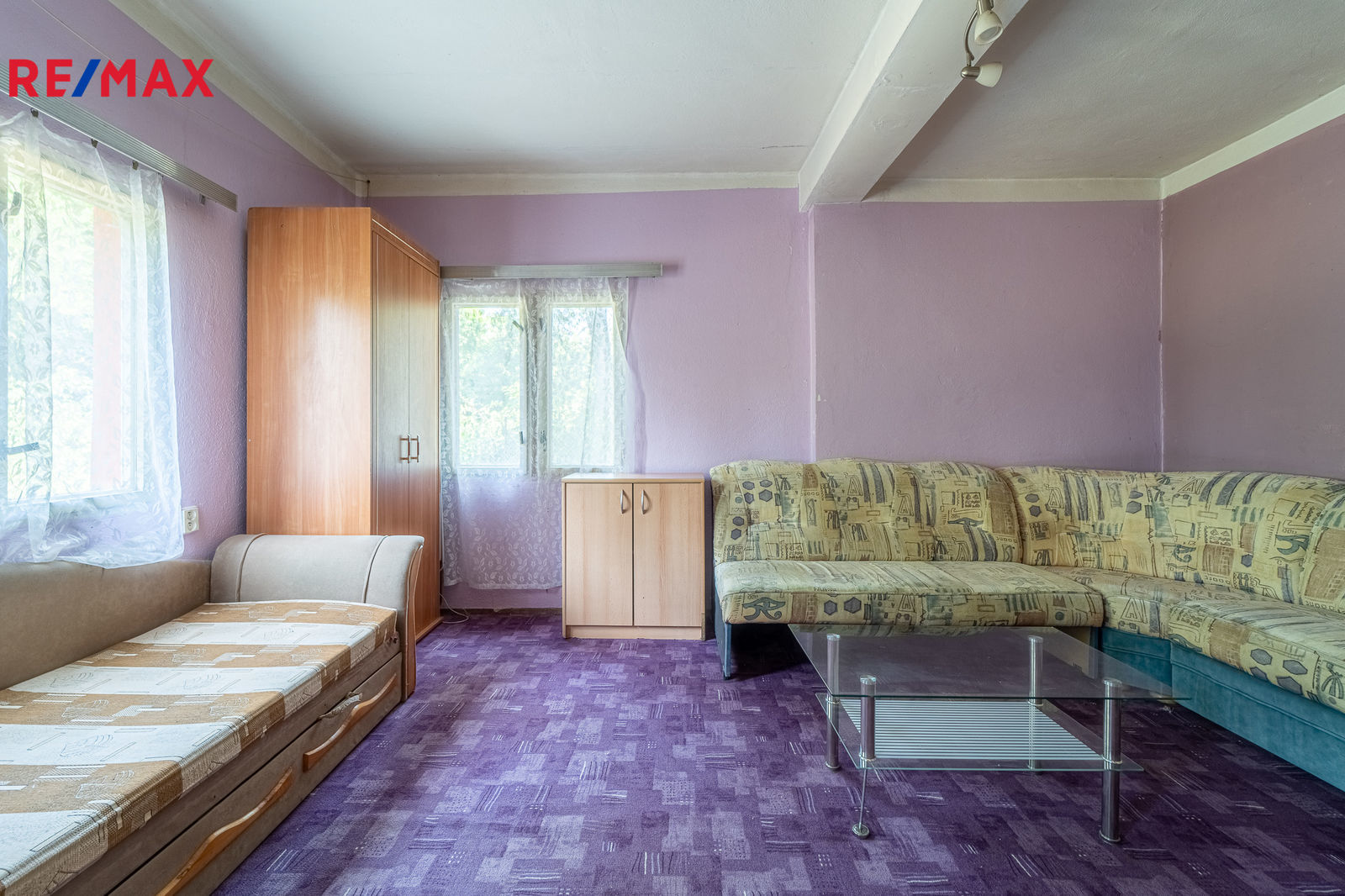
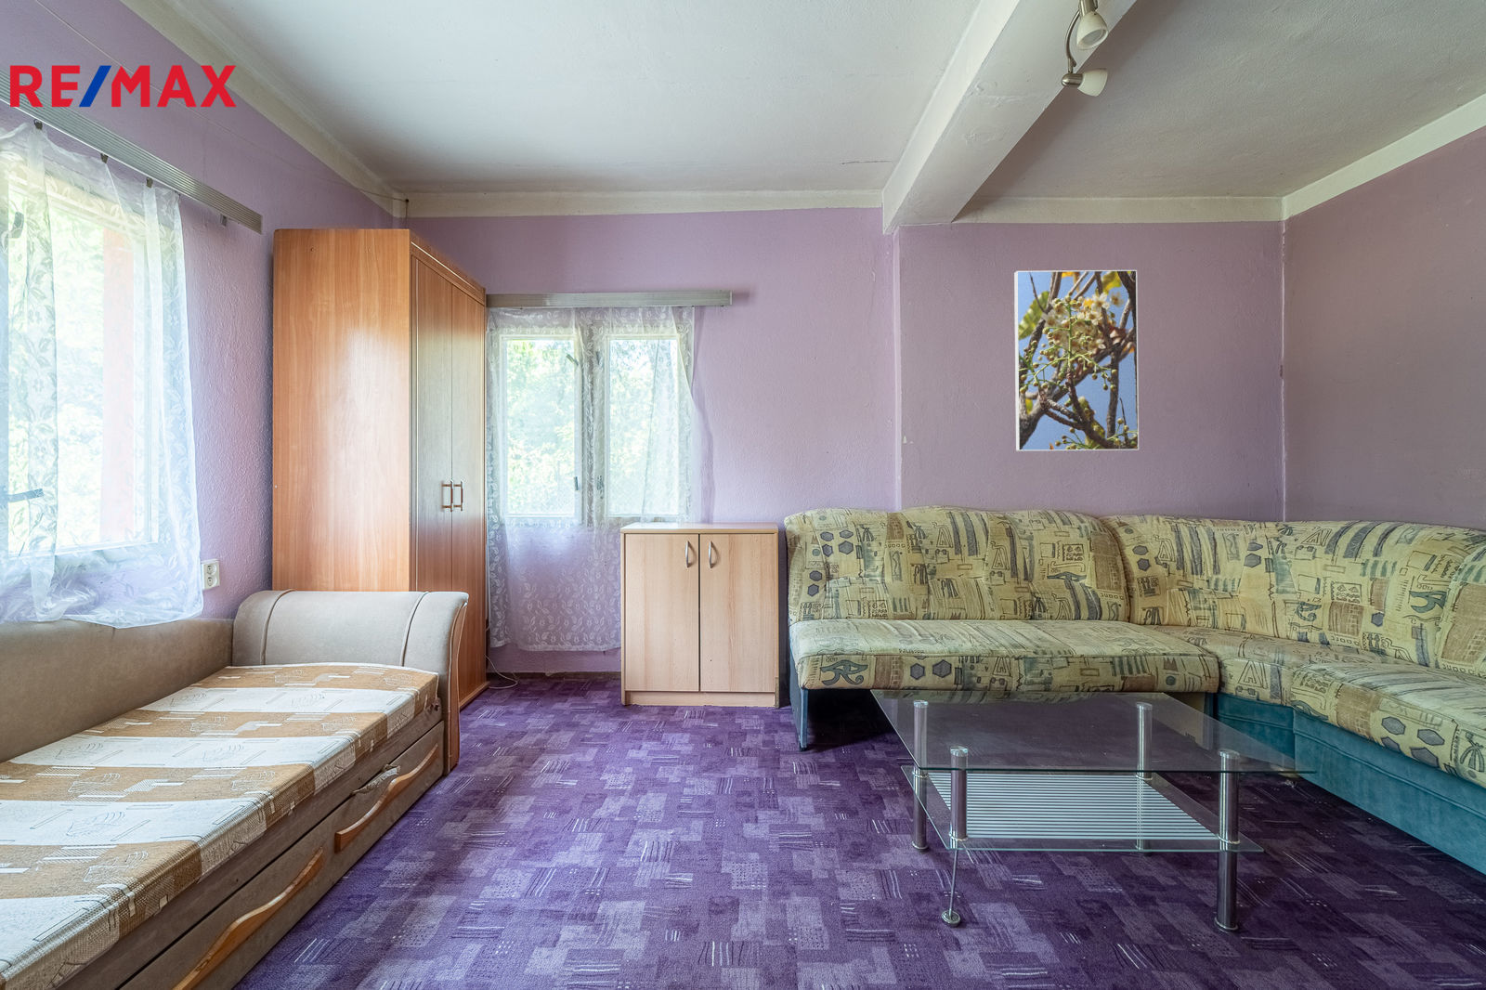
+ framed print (1075, 360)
